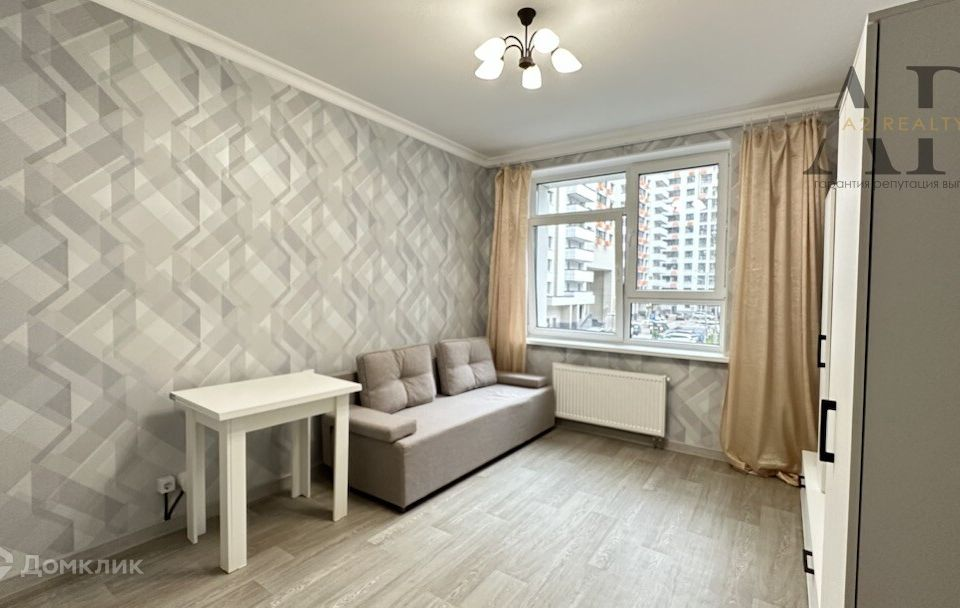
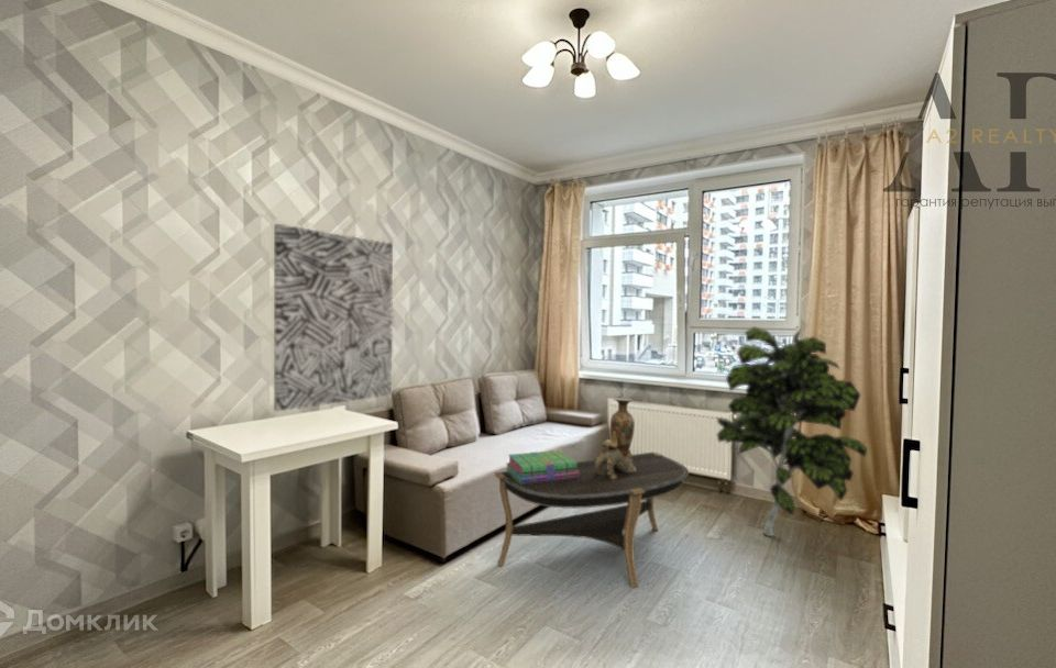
+ vase with dog figurine (616, 435)
+ wall art (339, 319)
+ coffee table (606, 519)
+ indoor plant (785, 432)
+ stack of books (541, 465)
